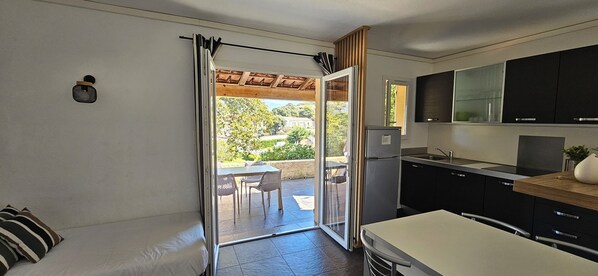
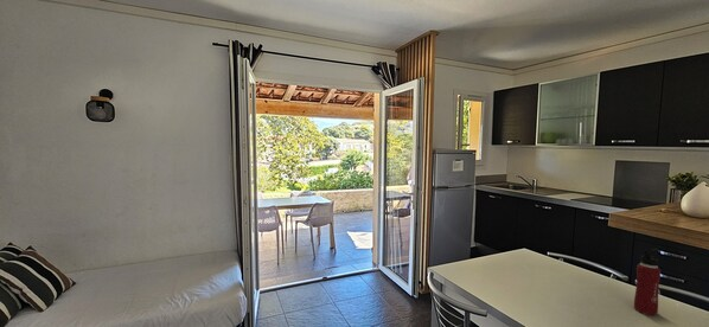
+ water bottle (647, 280)
